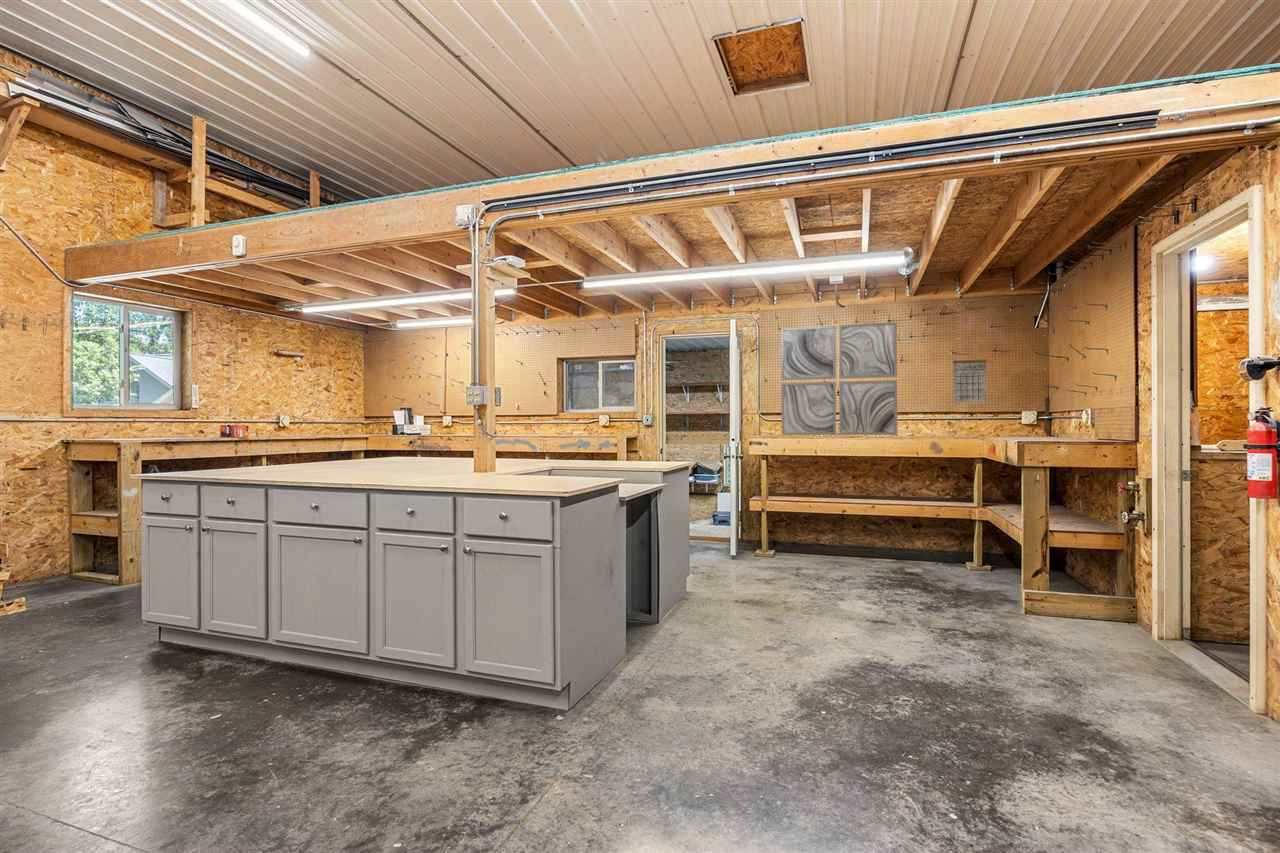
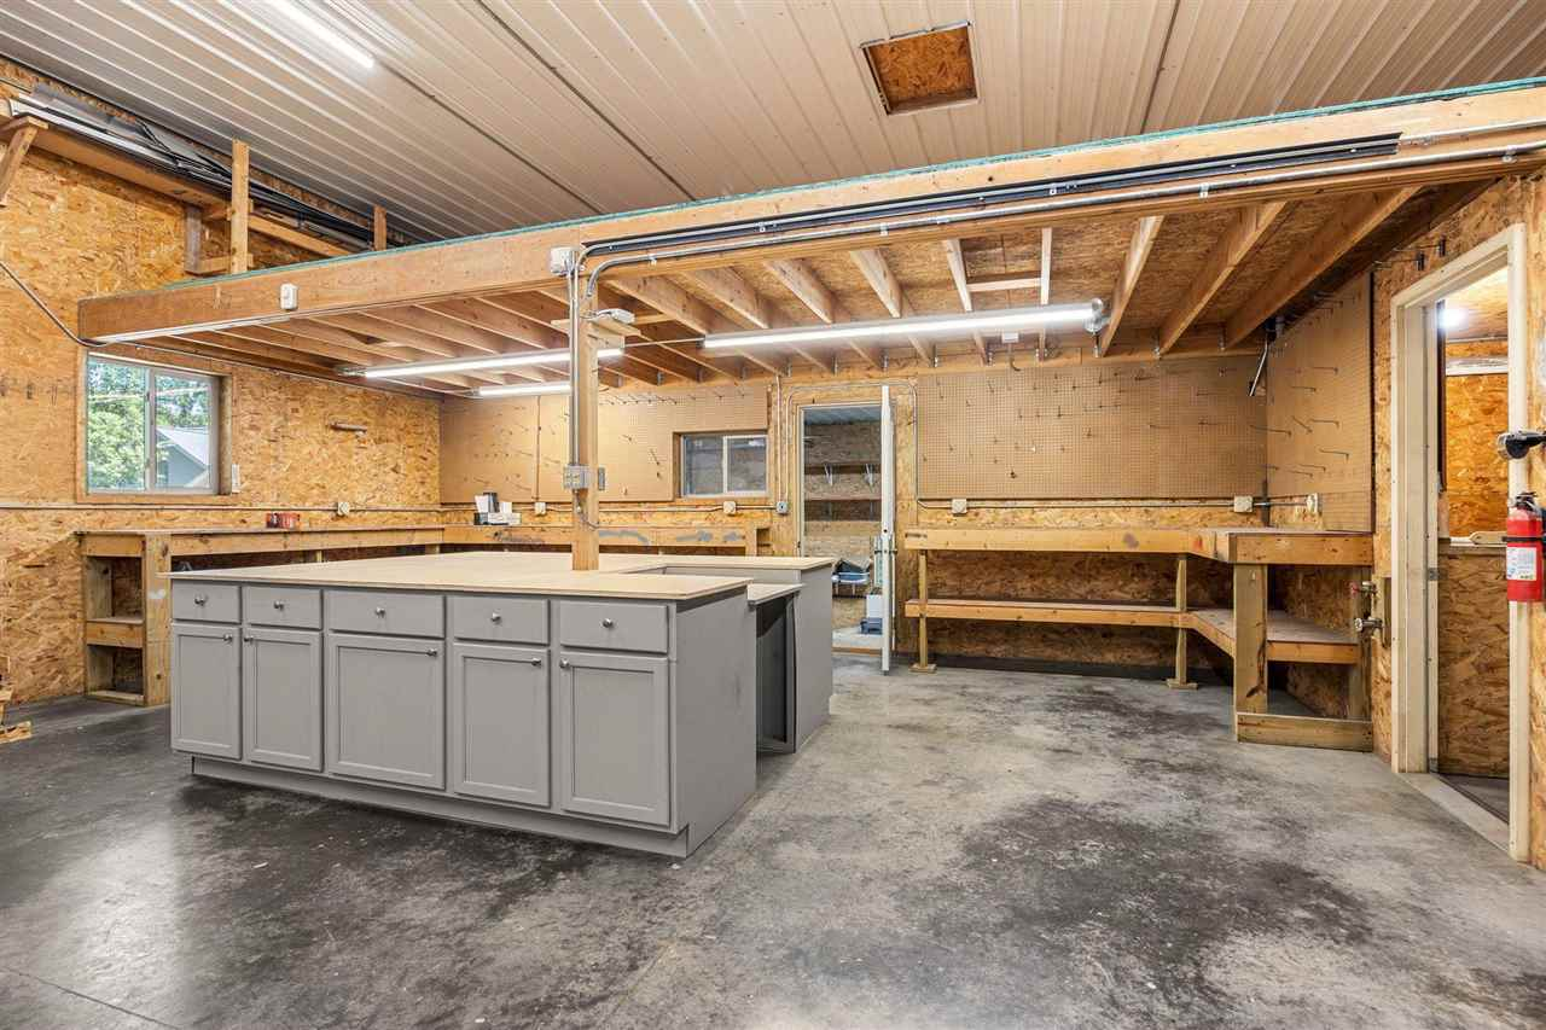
- calendar (969, 376)
- wall art (839, 378)
